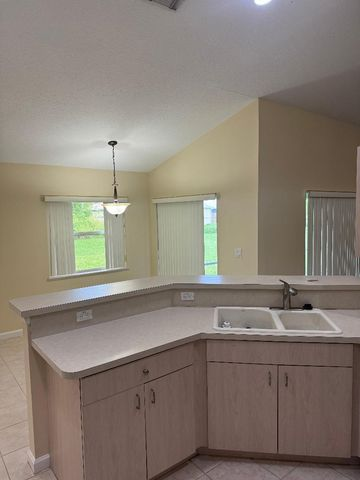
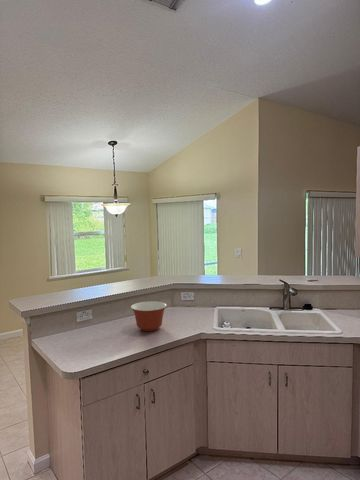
+ mixing bowl (149, 317)
